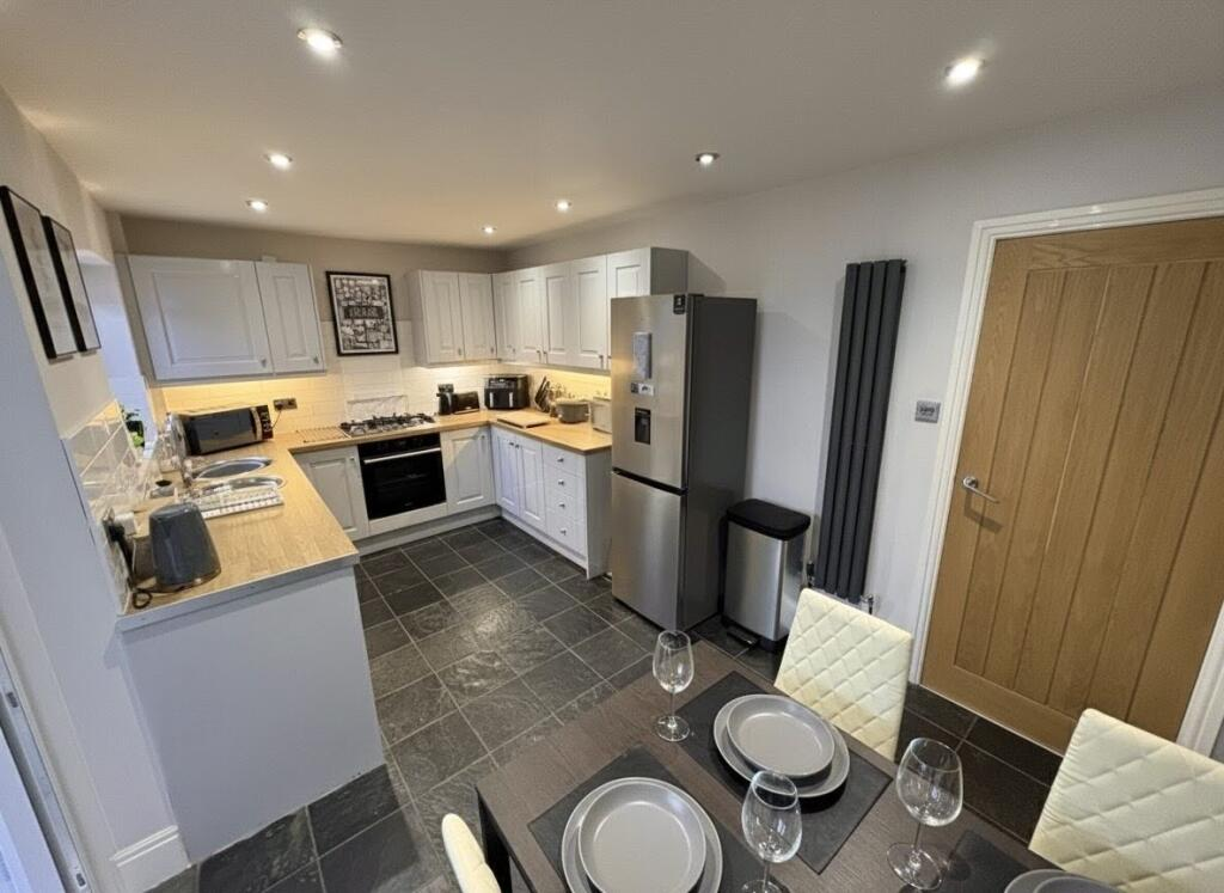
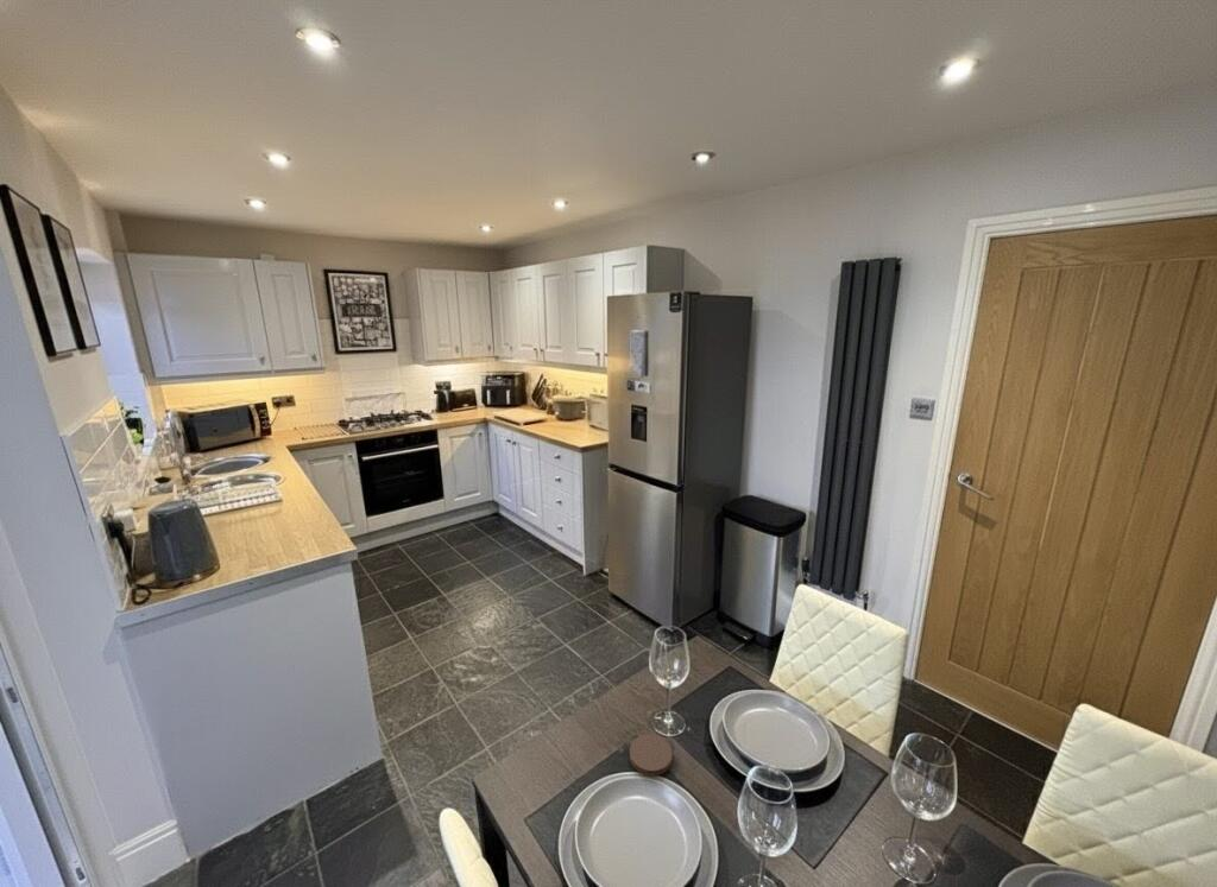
+ coaster (650, 754)
